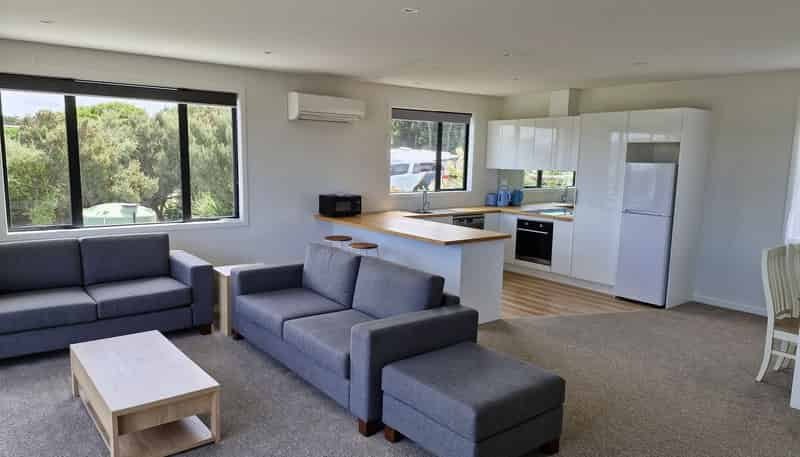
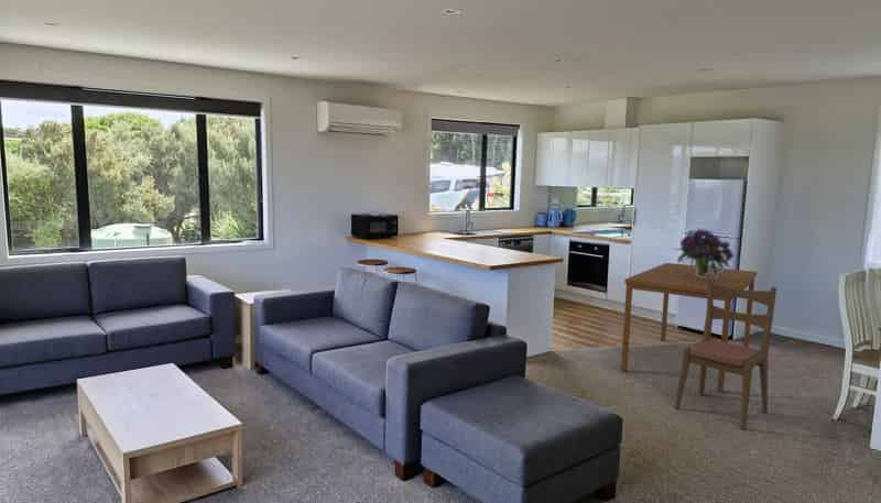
+ bouquet (703, 253)
+ dining chair (726, 348)
+ dining table (690, 296)
